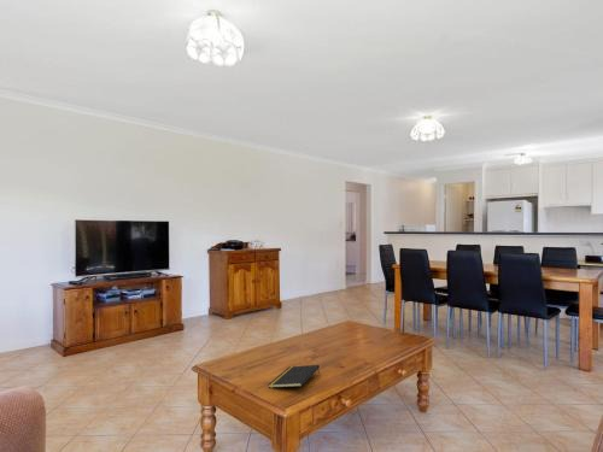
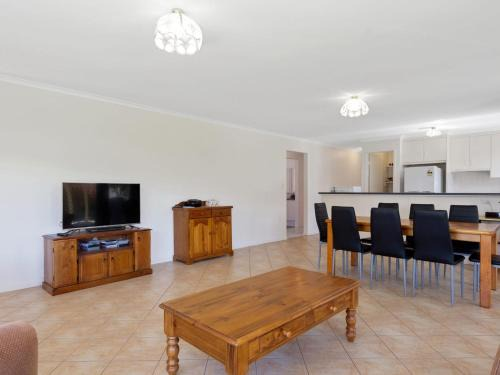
- notepad (294, 375)
